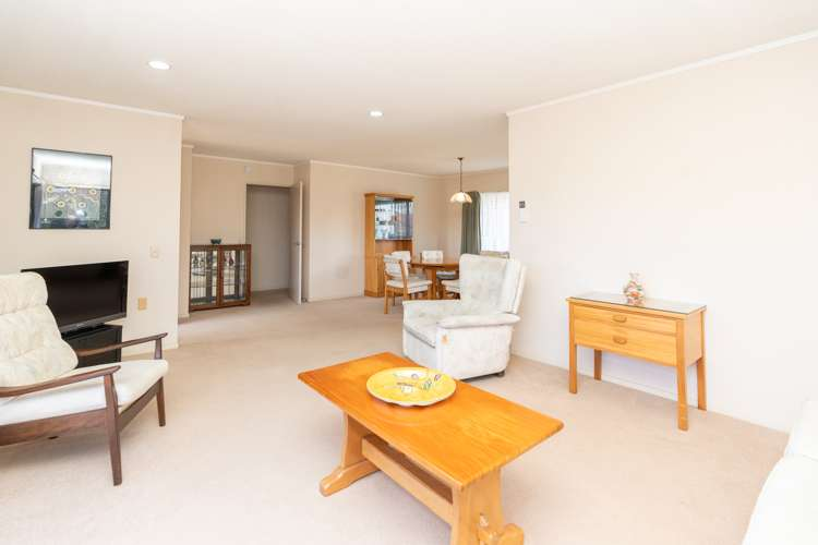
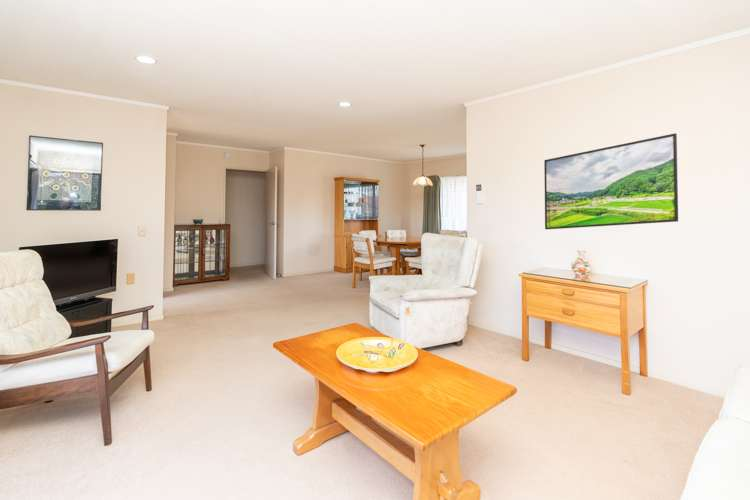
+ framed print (603, 187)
